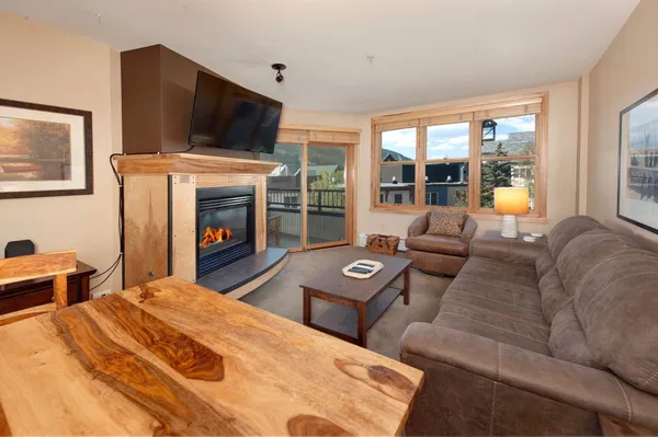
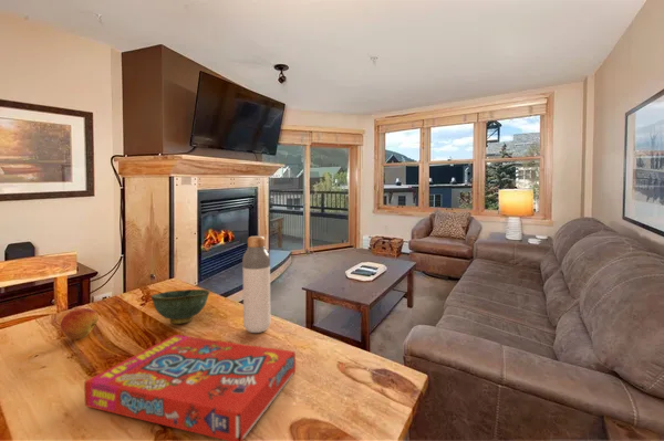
+ bowl (181, 305)
+ fruit (80, 323)
+ bottle (257, 283)
+ snack box (199, 376)
